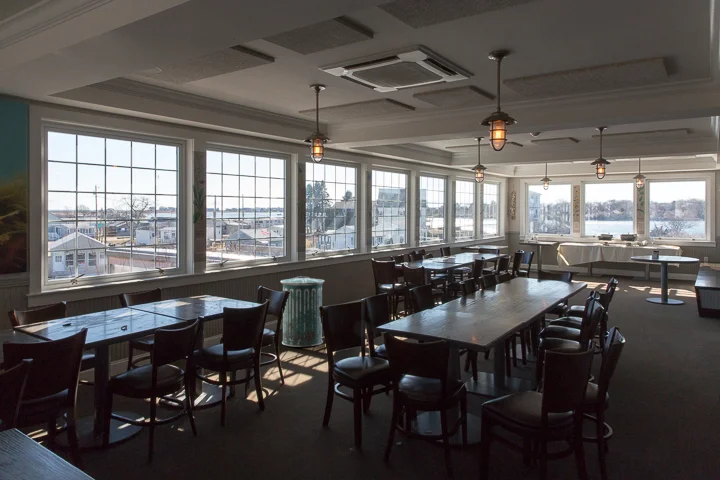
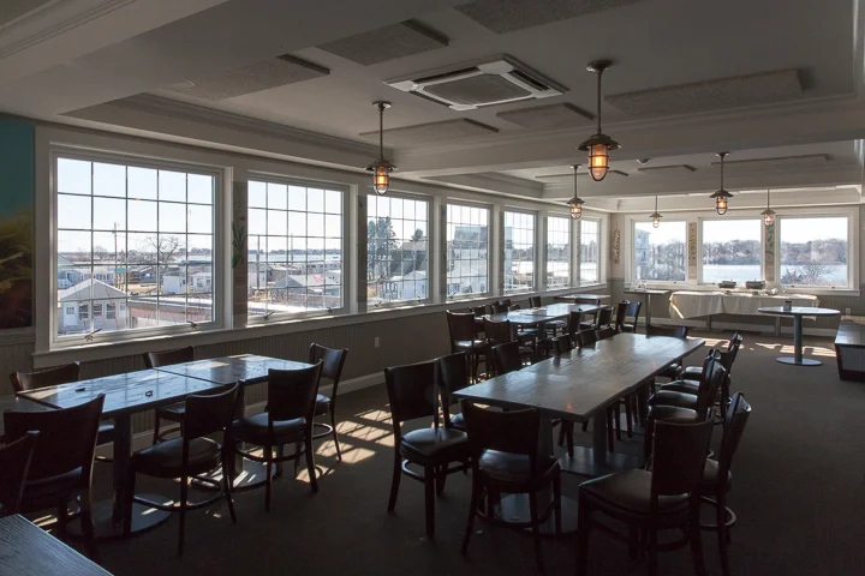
- trash can (302, 309)
